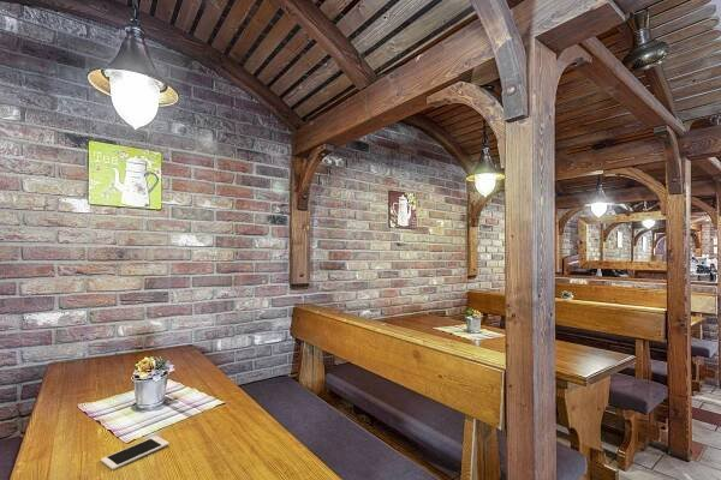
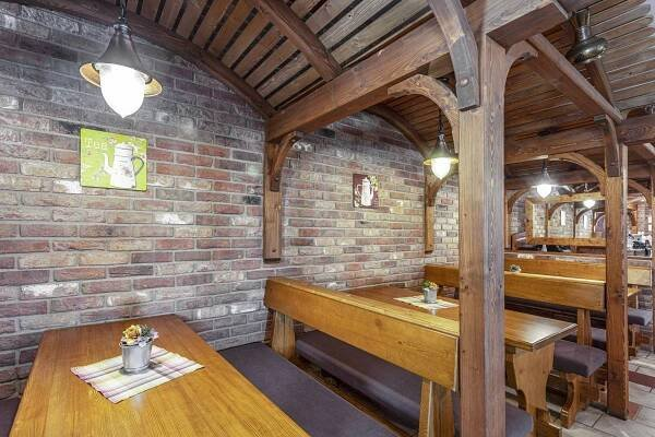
- cell phone (136, 451)
